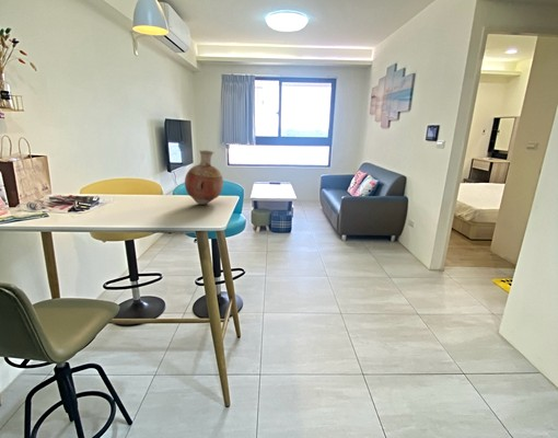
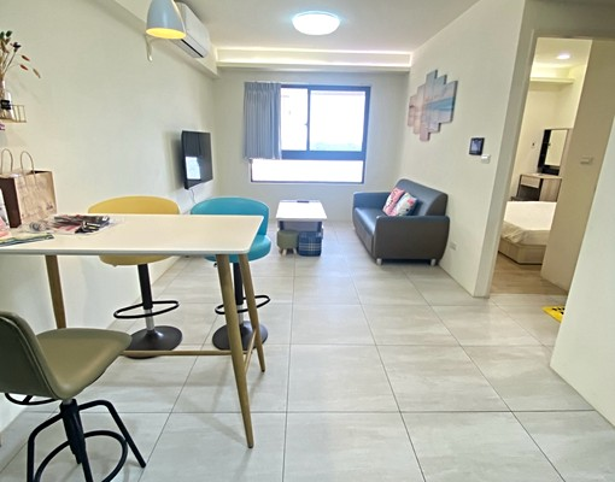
- vase (204, 177)
